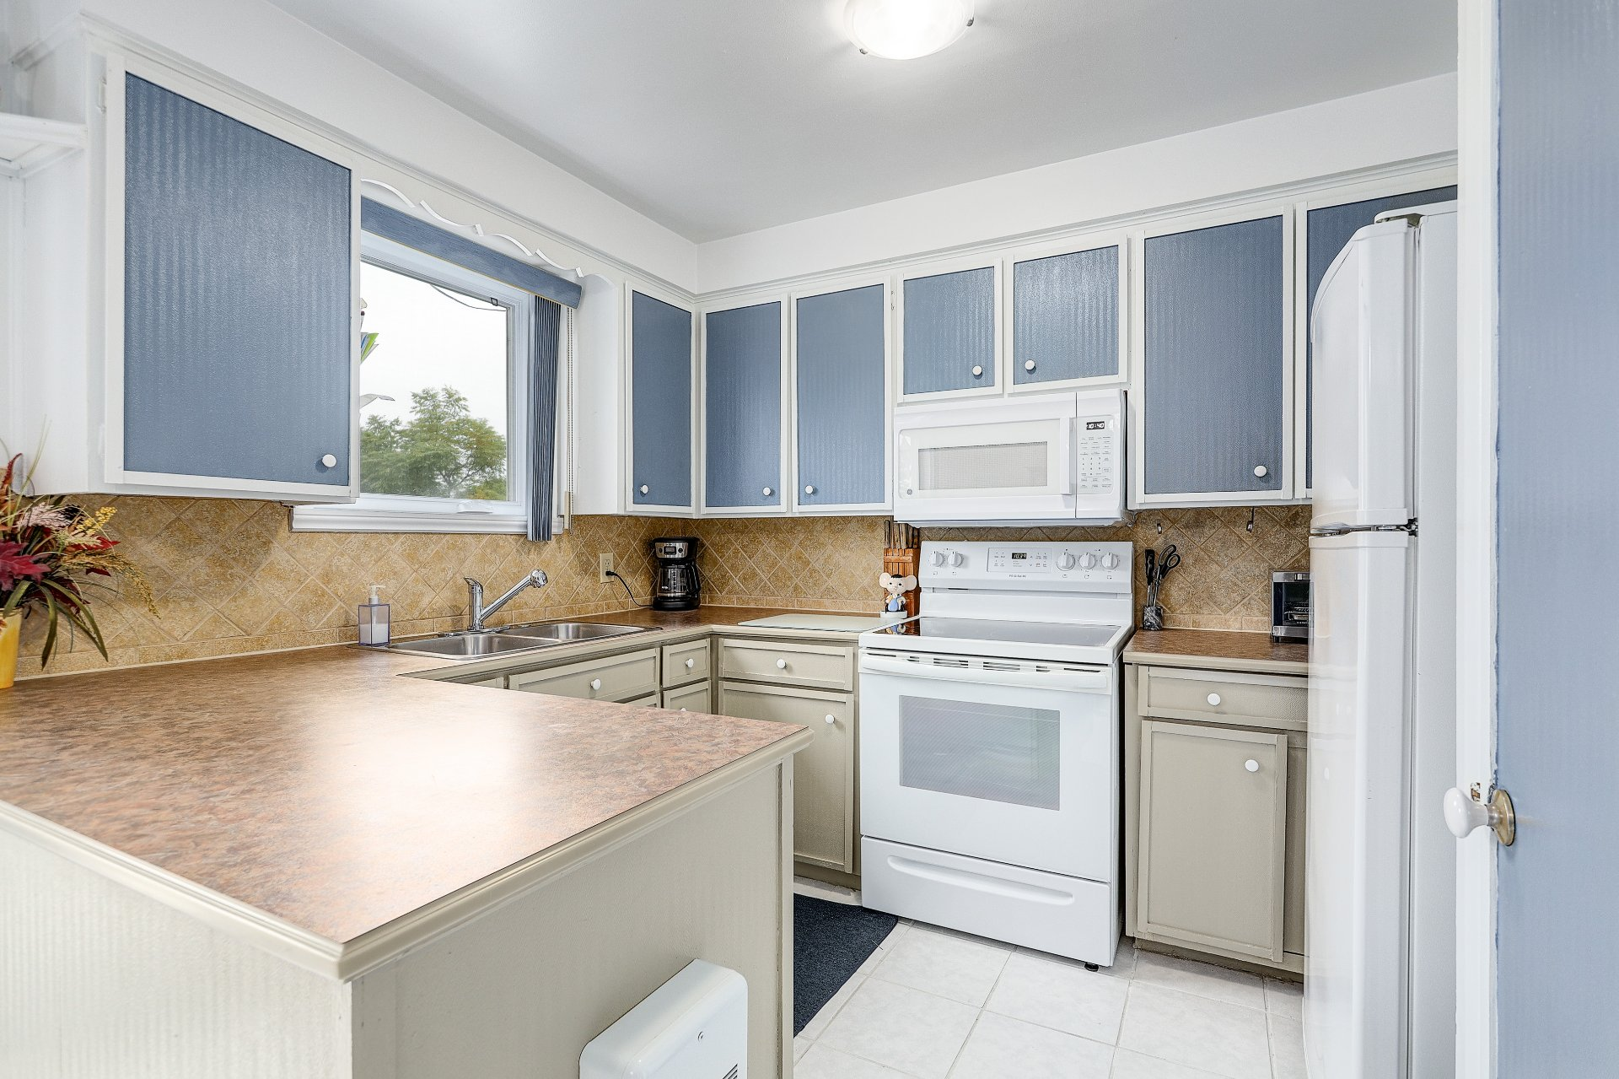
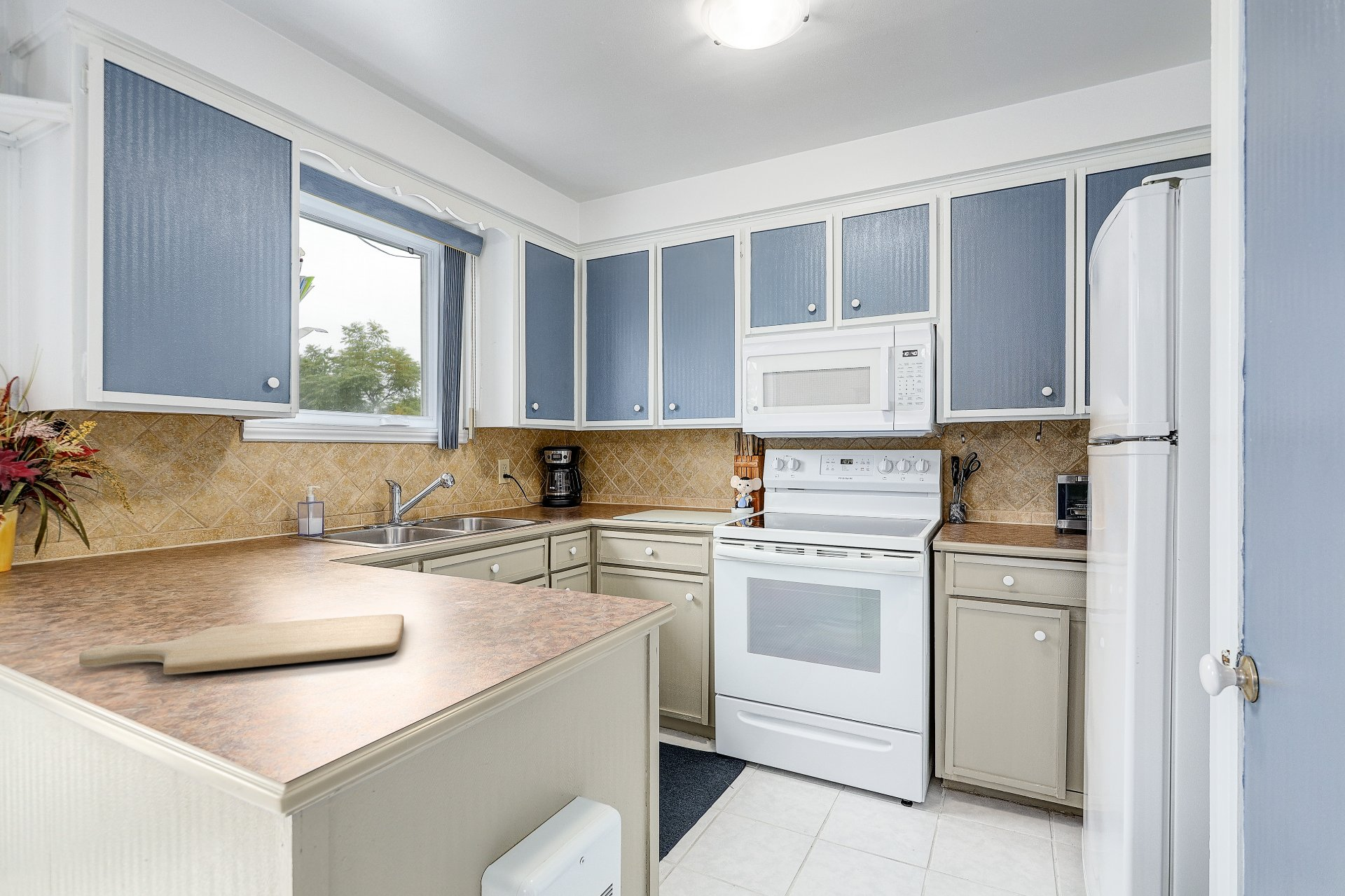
+ chopping board (253, 644)
